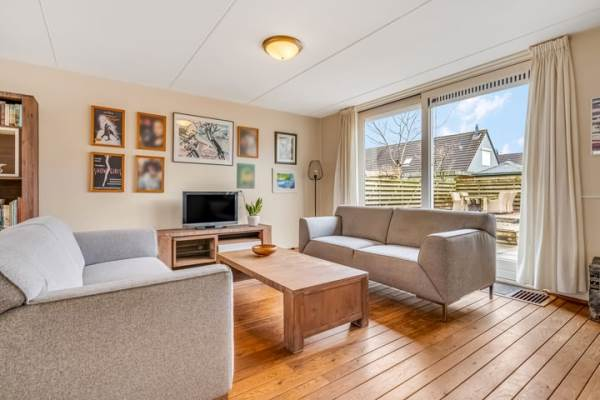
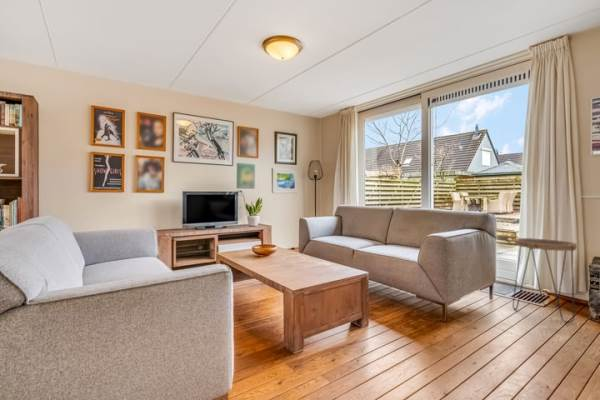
+ side table (538, 278)
